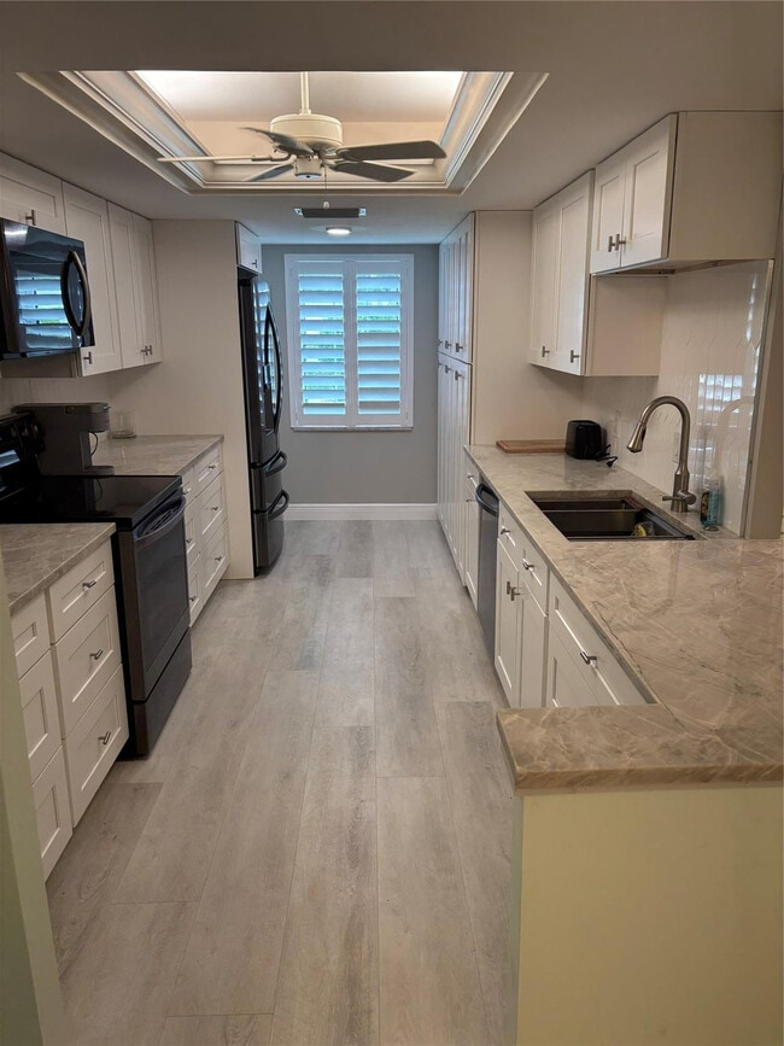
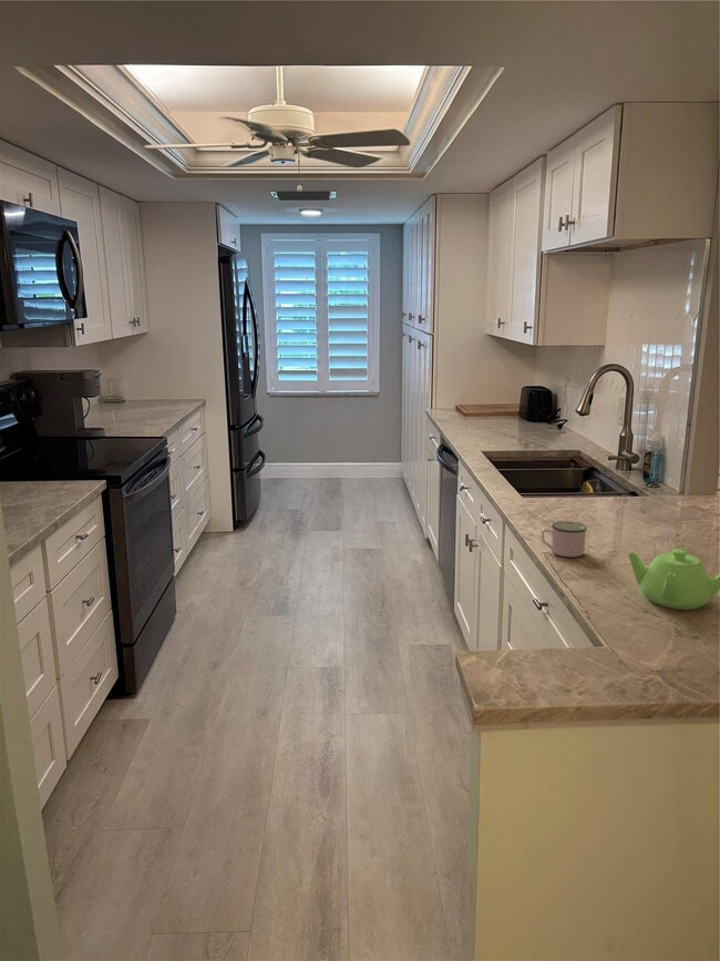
+ mug (563, 539)
+ teapot (678, 574)
